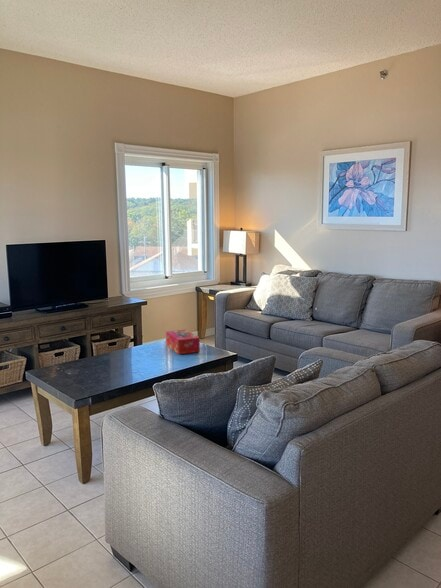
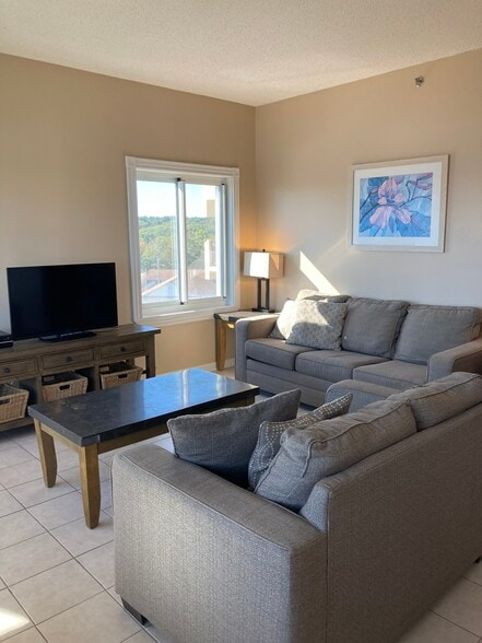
- tissue box (182, 341)
